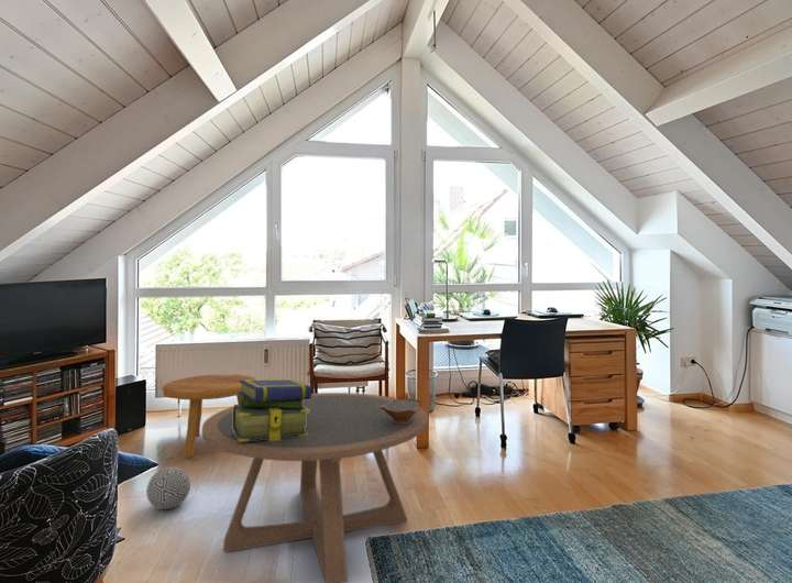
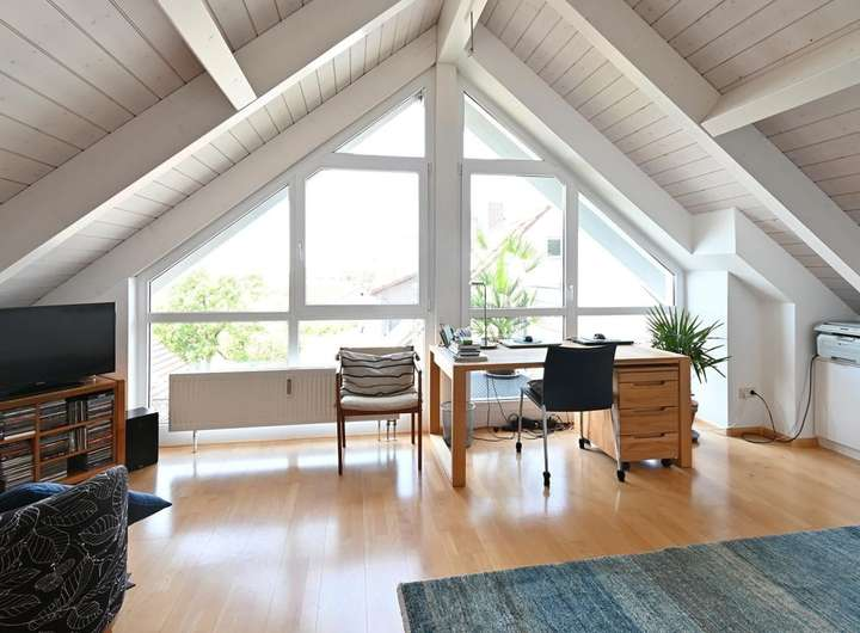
- ceramic bowl (399, 410)
- coffee table (320, 473)
- stack of books (272, 405)
- decorative ball (168, 487)
- footstool (200, 413)
